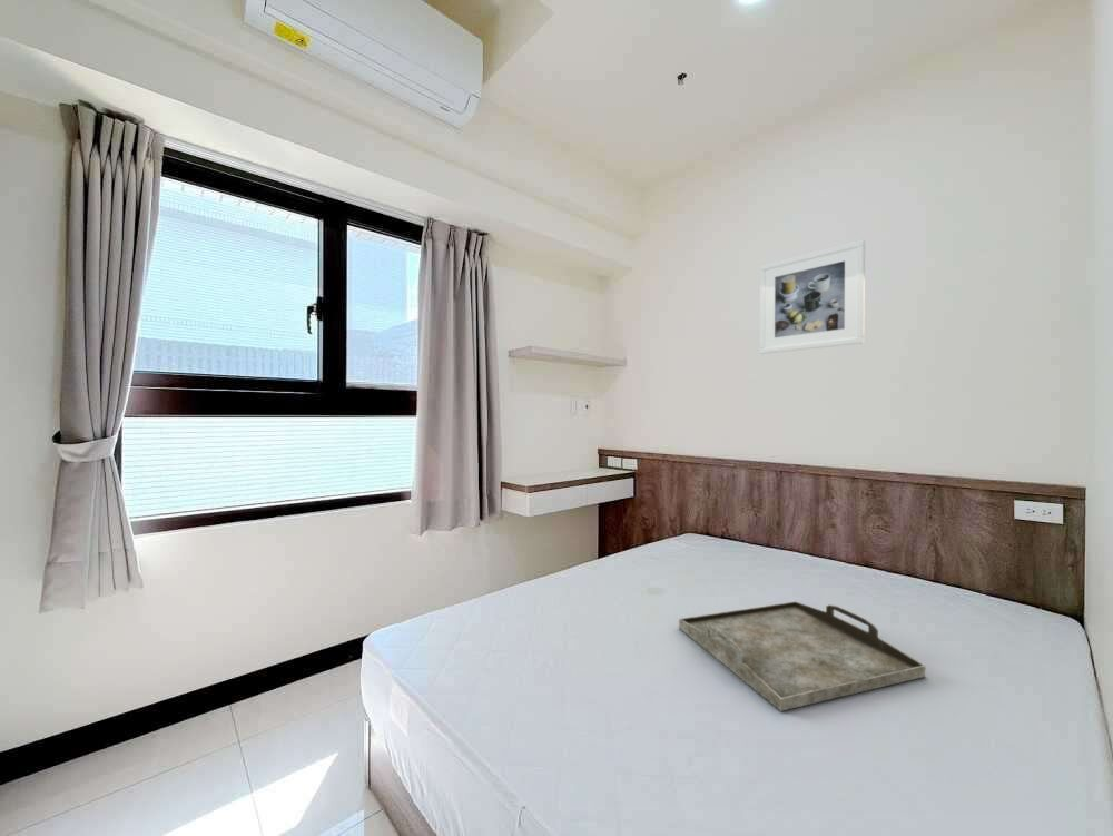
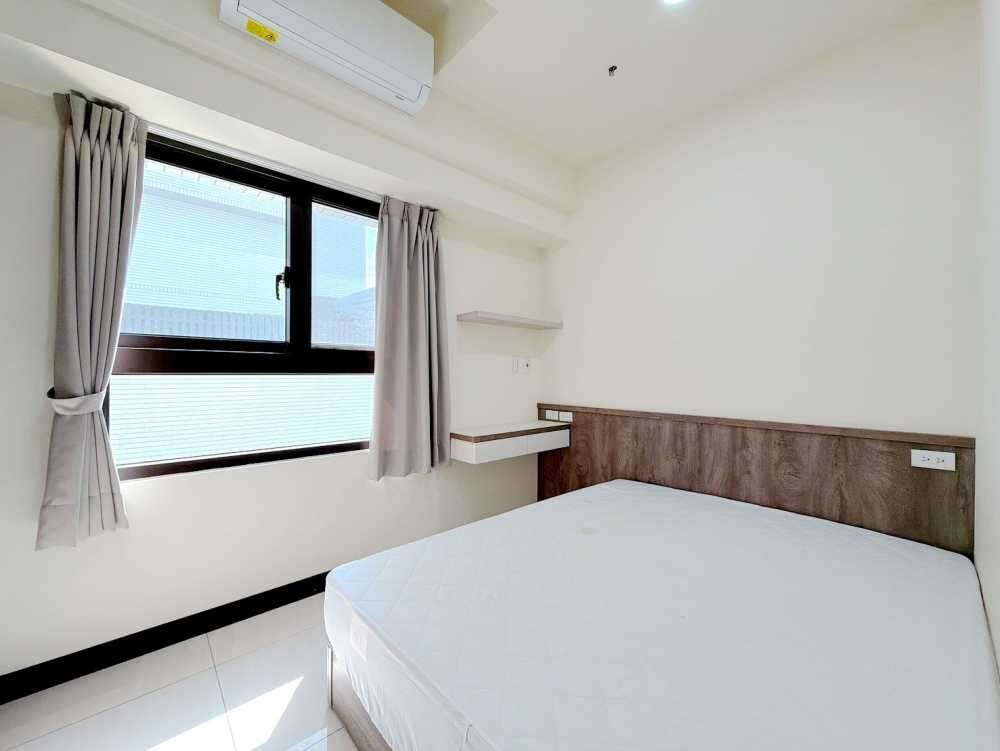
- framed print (808, 301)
- serving tray (789, 636)
